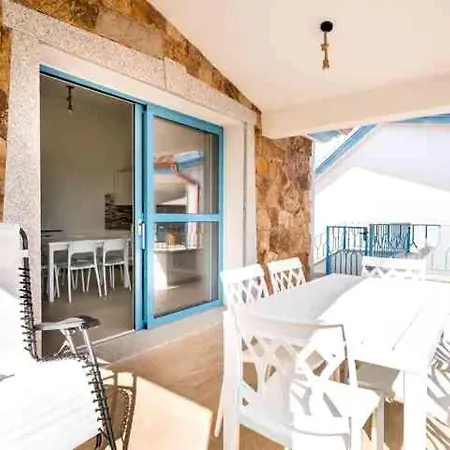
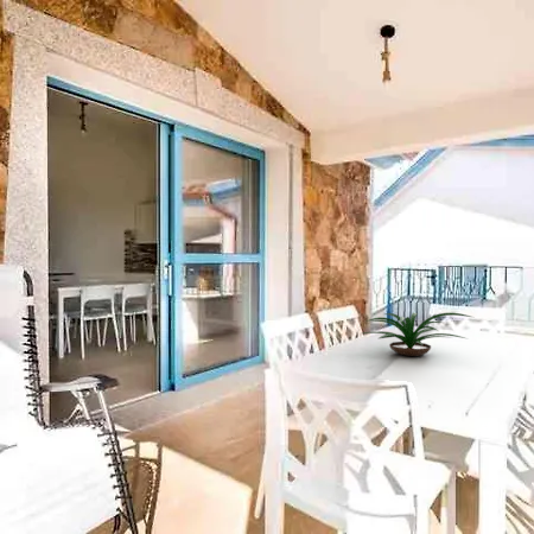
+ plant (414, 333)
